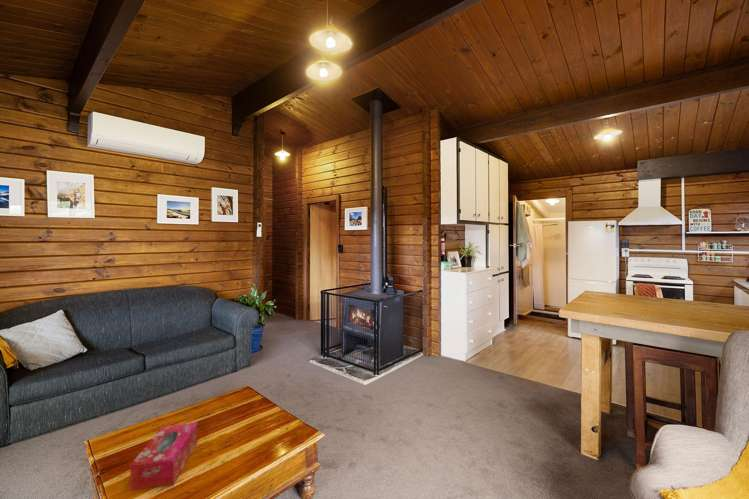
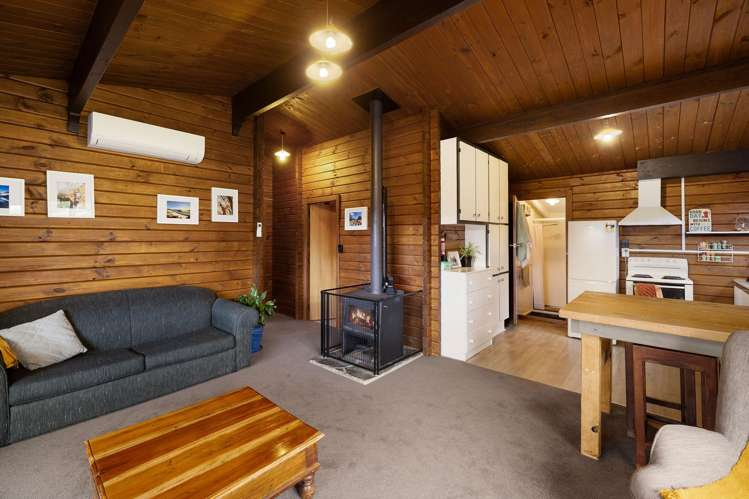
- tissue box (167, 452)
